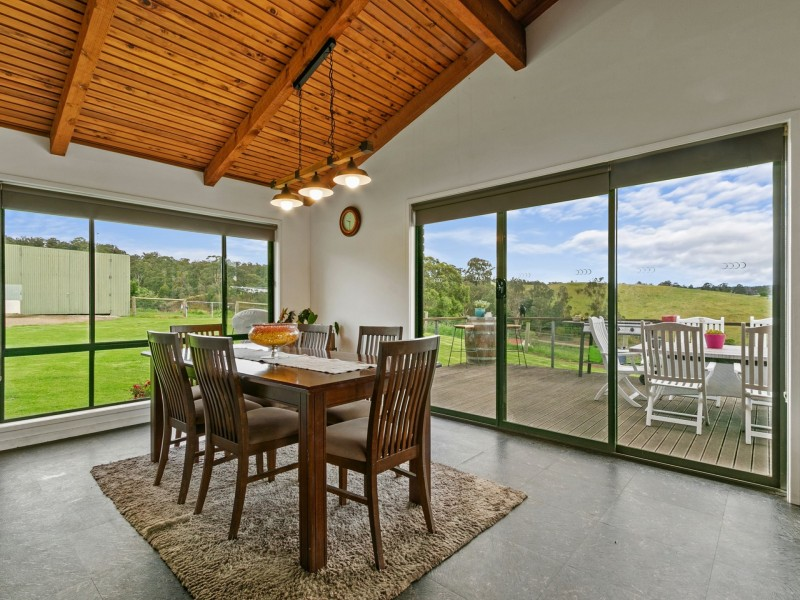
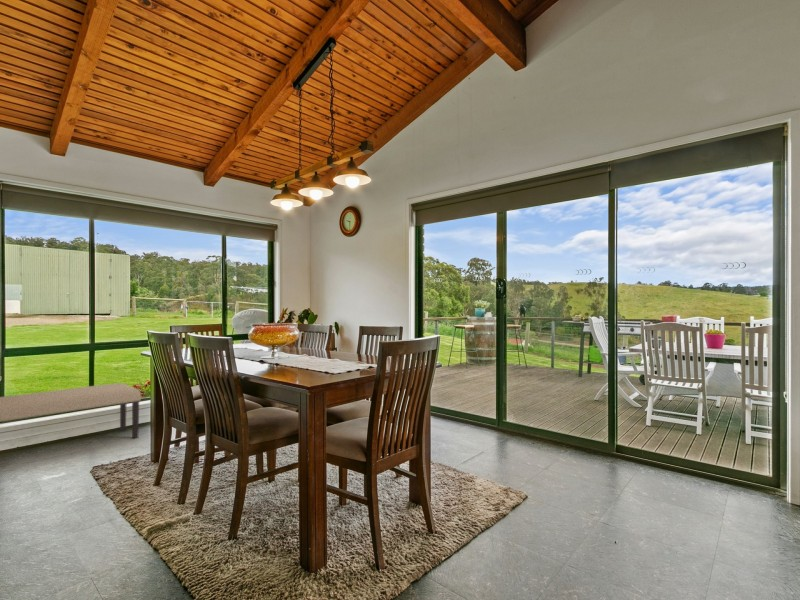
+ bench (60, 412)
